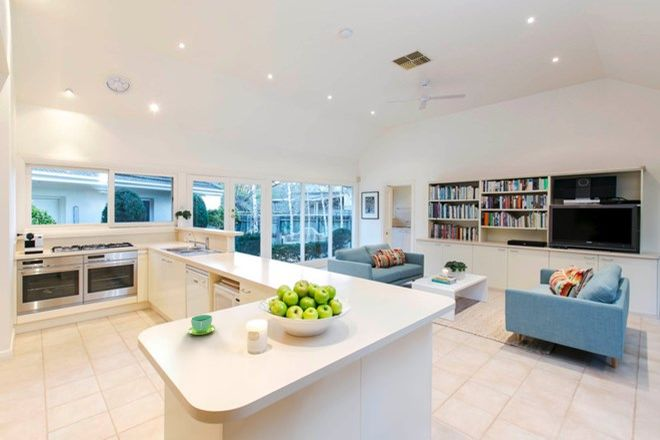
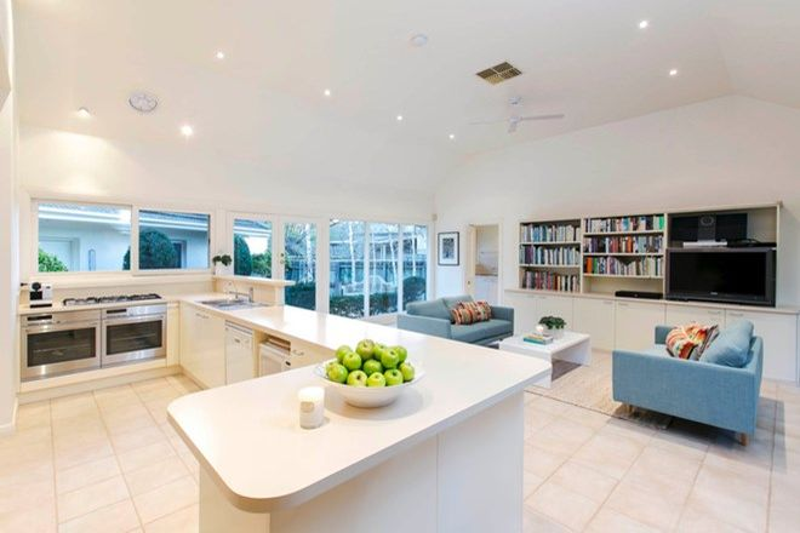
- cup (201, 325)
